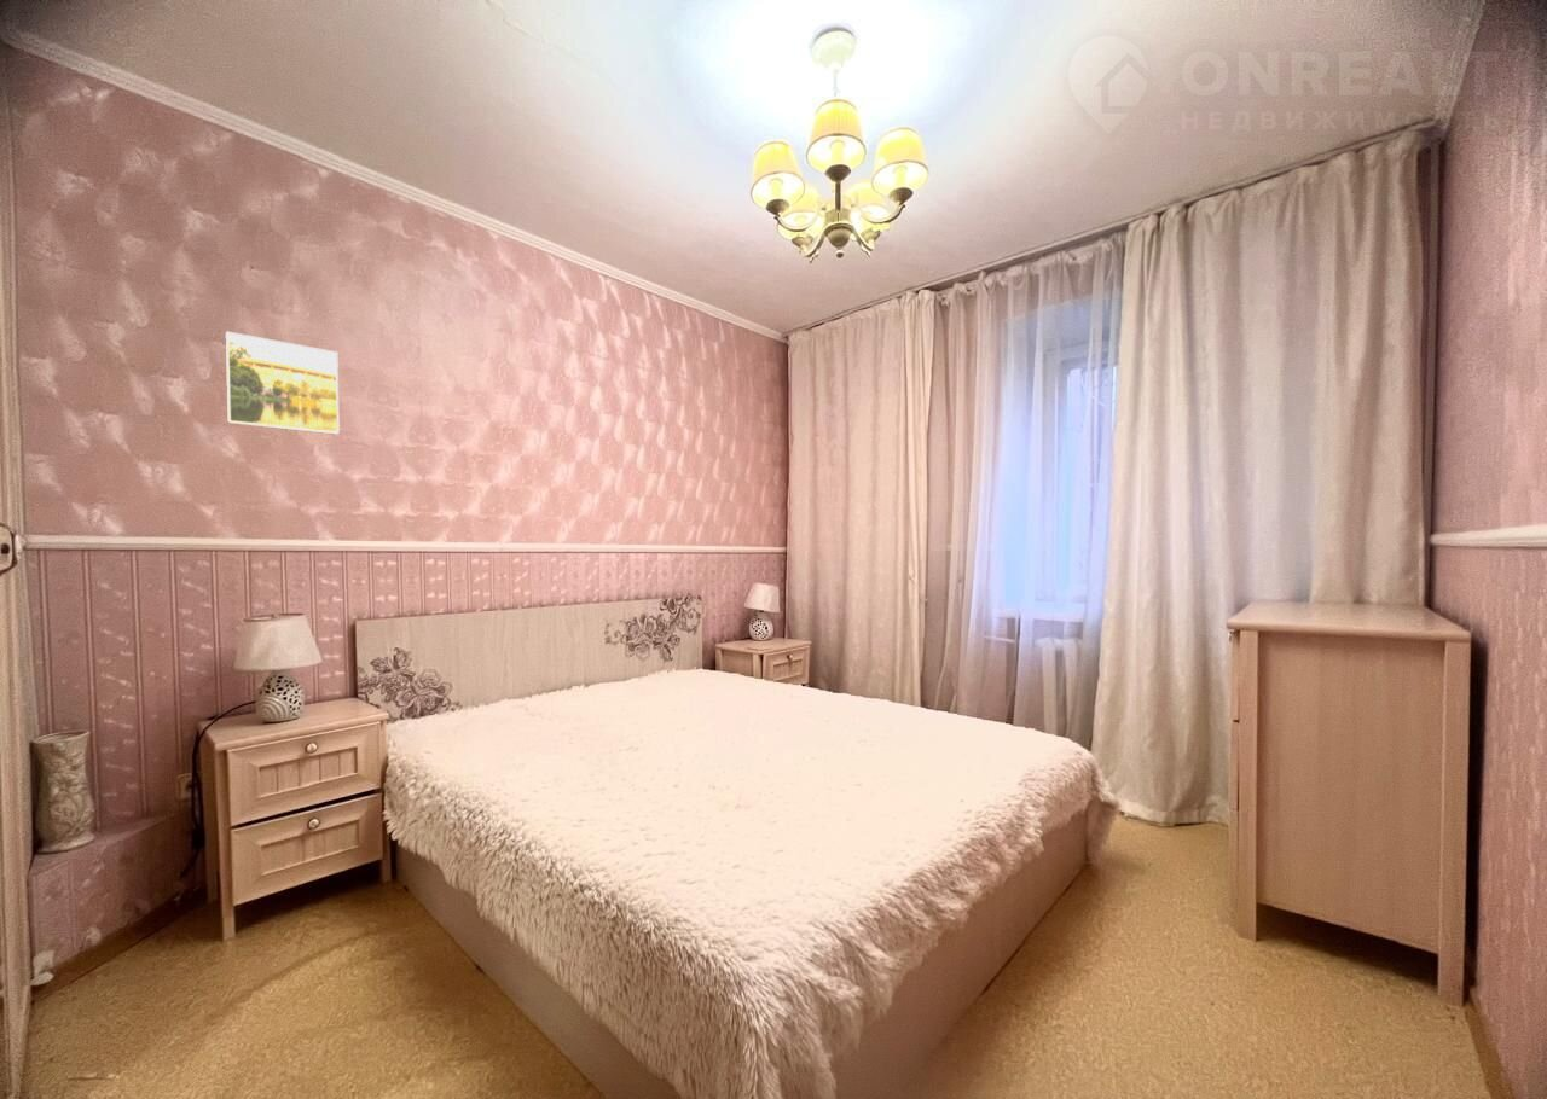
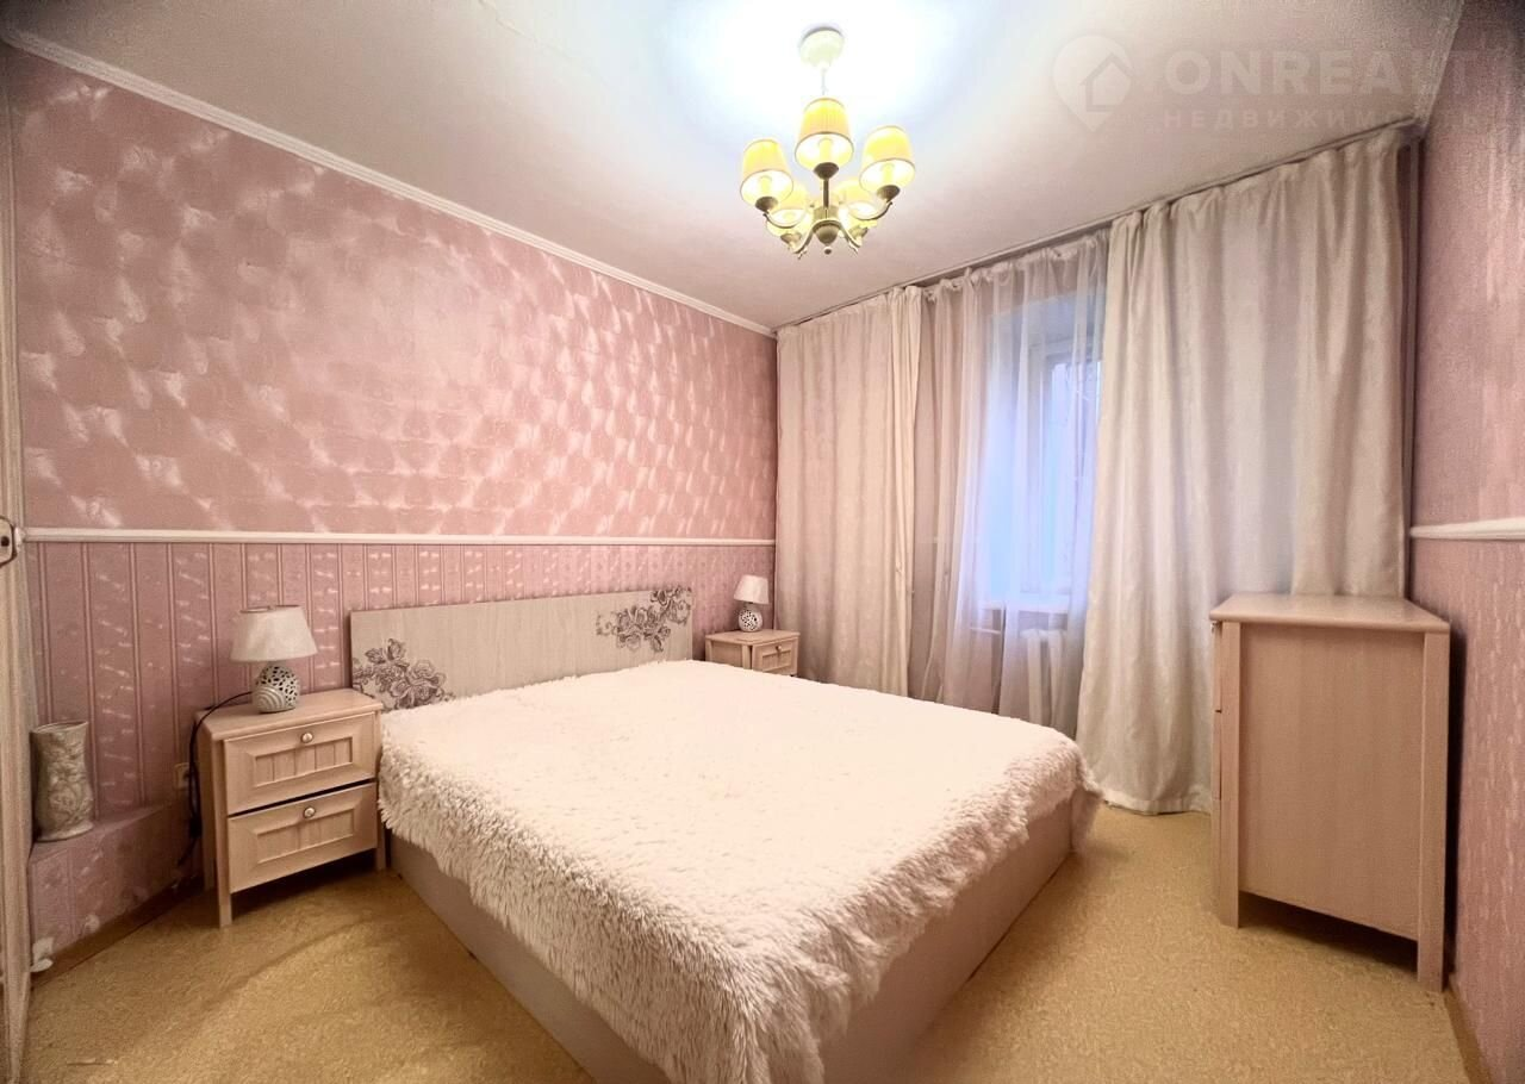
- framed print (284, 385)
